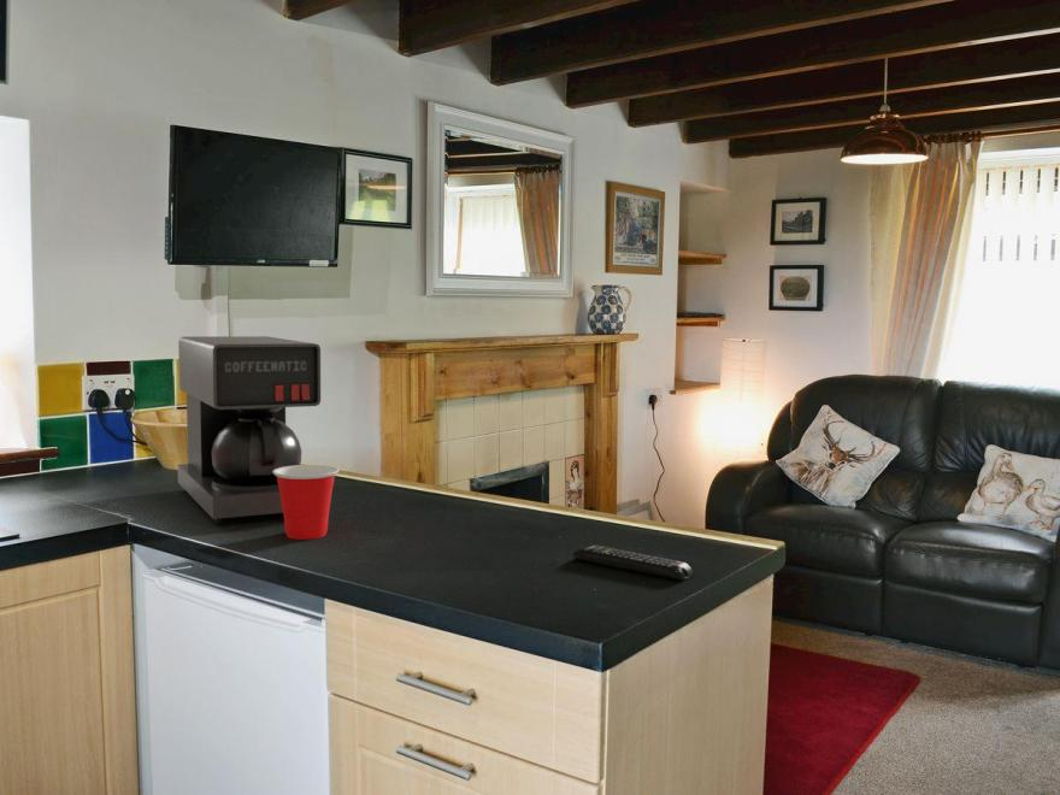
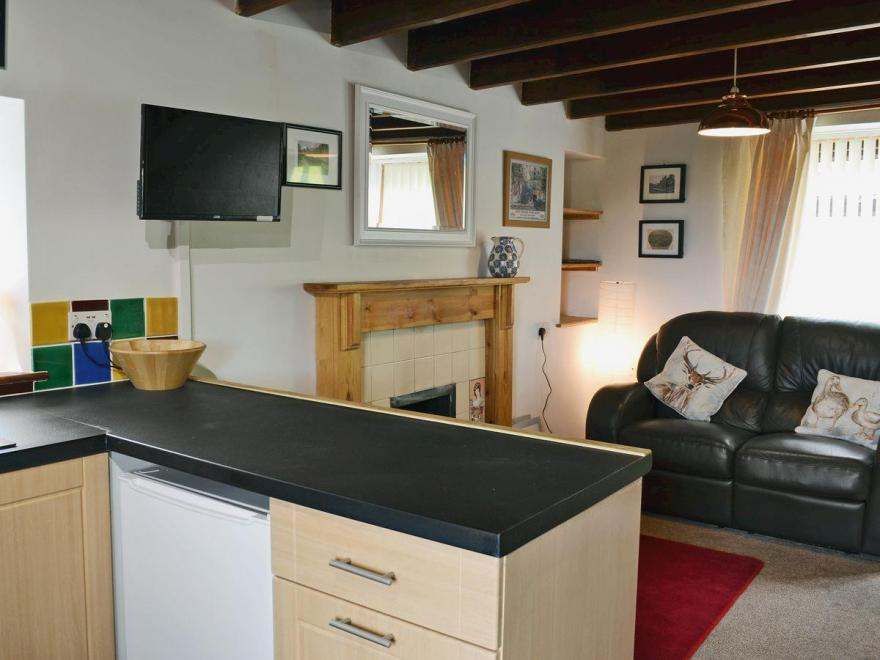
- cup (306, 502)
- coffee maker (246, 420)
- remote control (630, 561)
